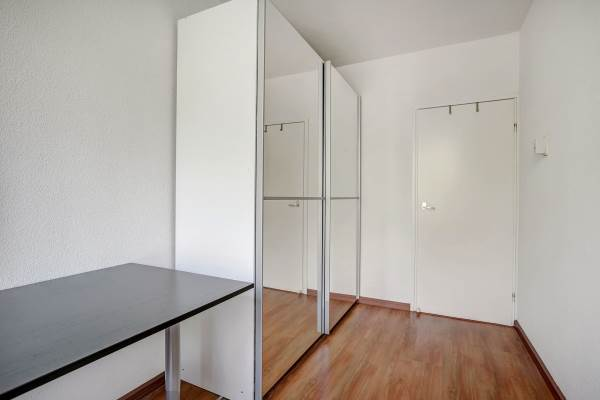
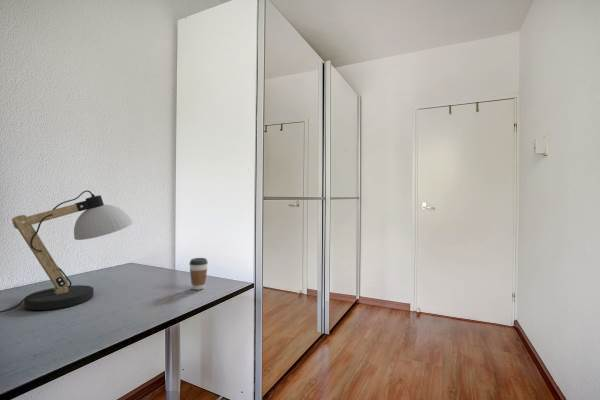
+ coffee cup (198, 273)
+ desk lamp (75, 239)
